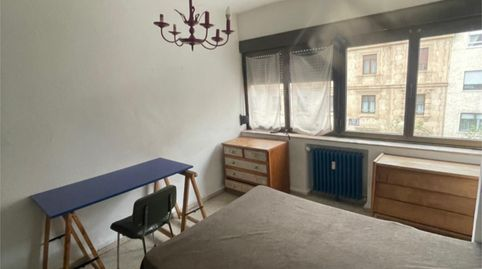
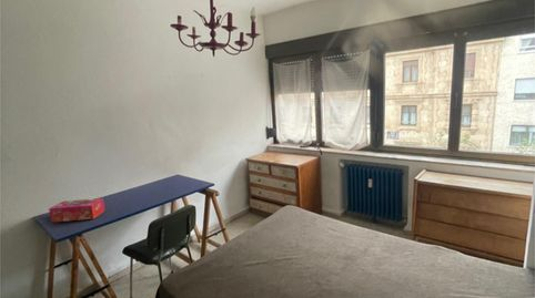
+ tissue box (78, 209)
